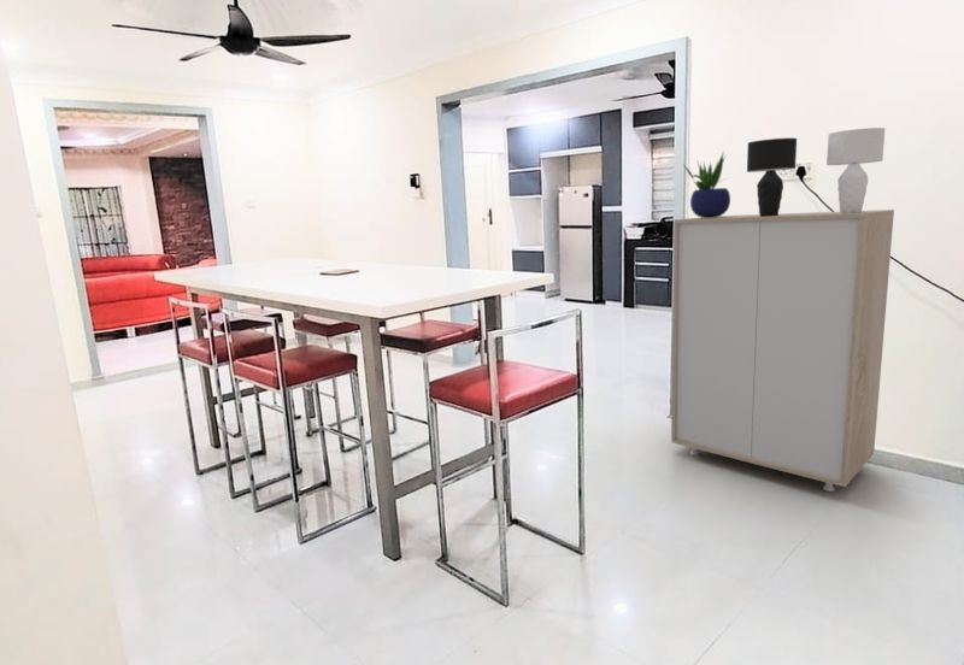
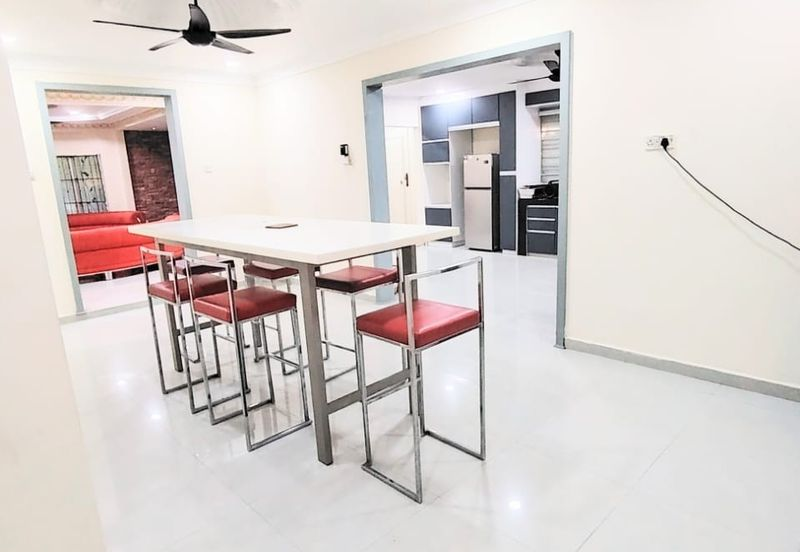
- potted plant (707, 186)
- table lamp (794, 167)
- storage cabinet (774, 342)
